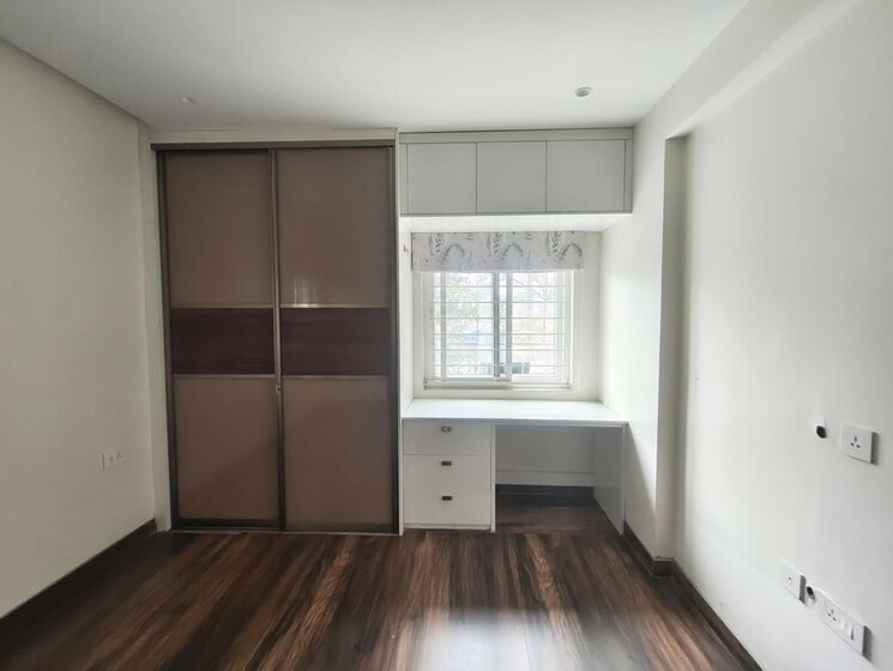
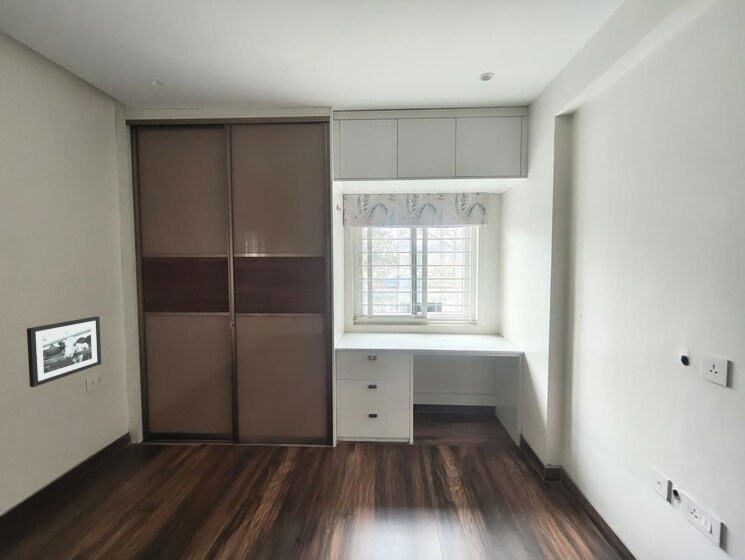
+ picture frame (68, 348)
